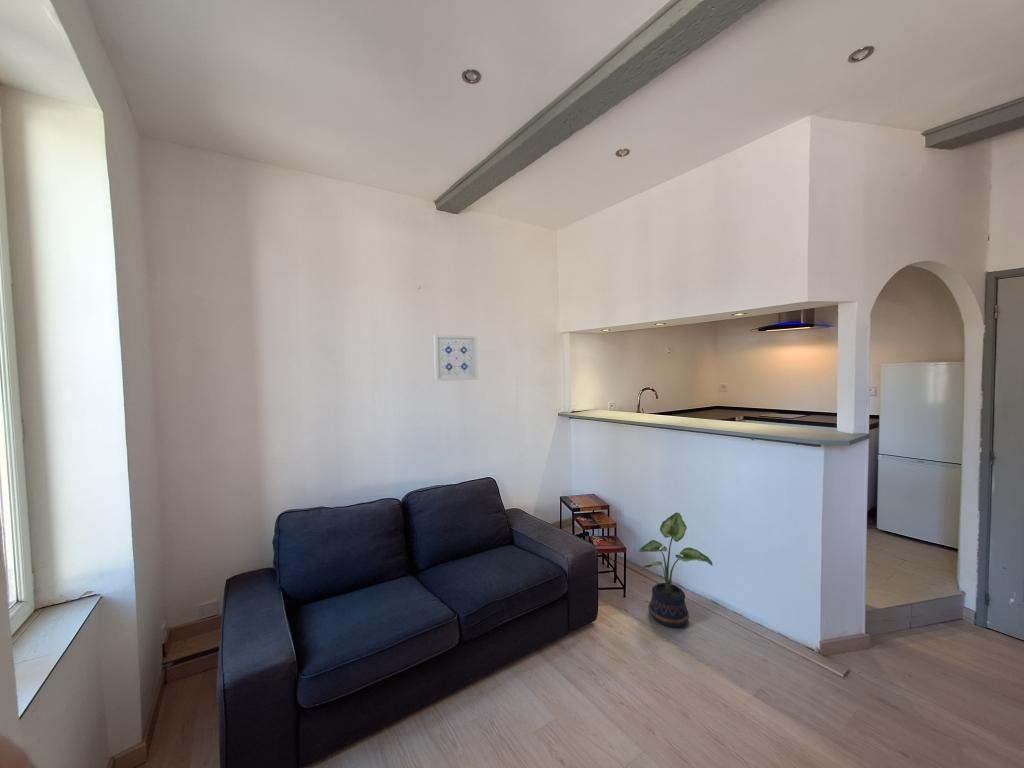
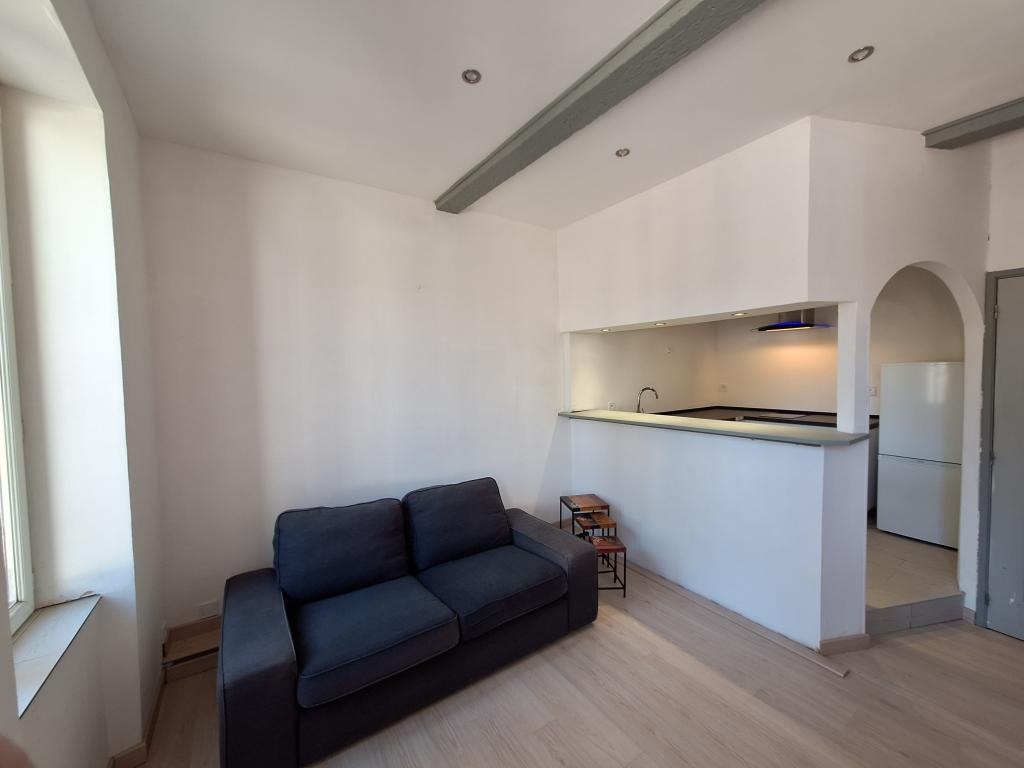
- wall art (456, 358)
- potted plant (671, 573)
